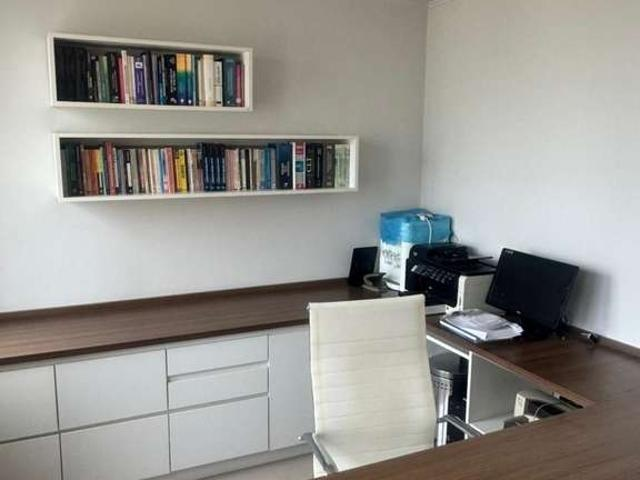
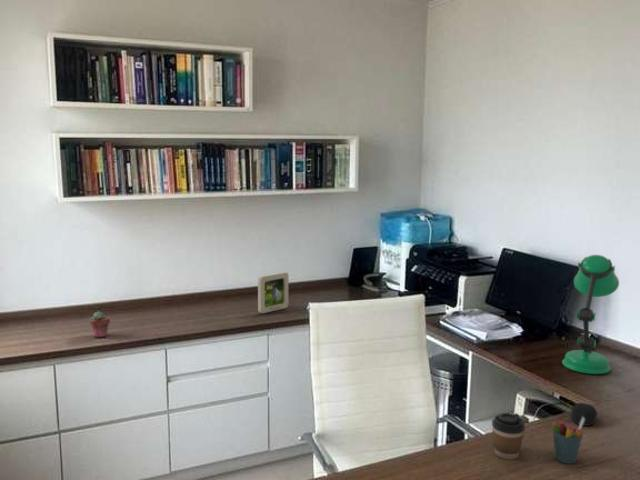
+ computer mouse (584, 412)
+ coffee cup (507, 434)
+ desk lamp (590, 312)
+ pen holder (567, 438)
+ potted succulent (99, 323)
+ picture frame (273, 292)
